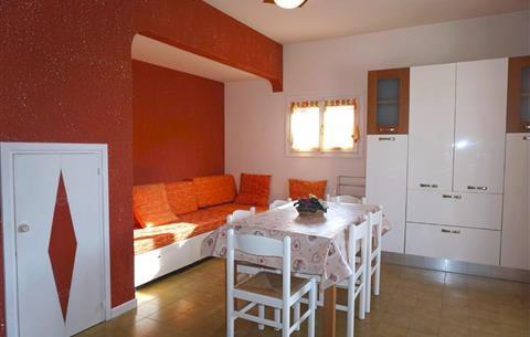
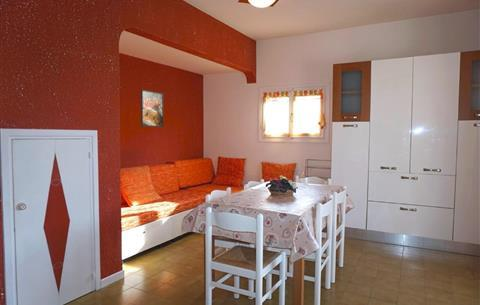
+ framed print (152, 109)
